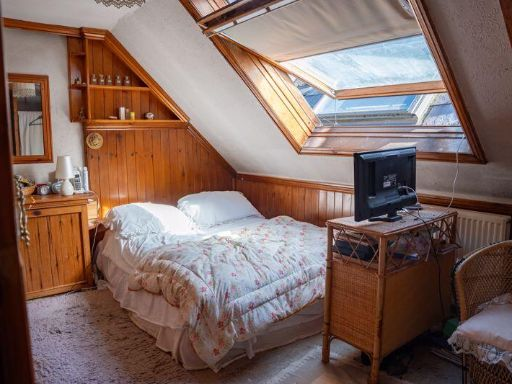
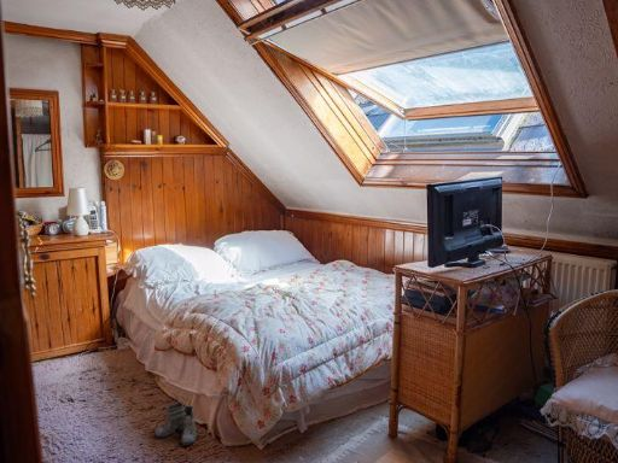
+ boots (177, 421)
